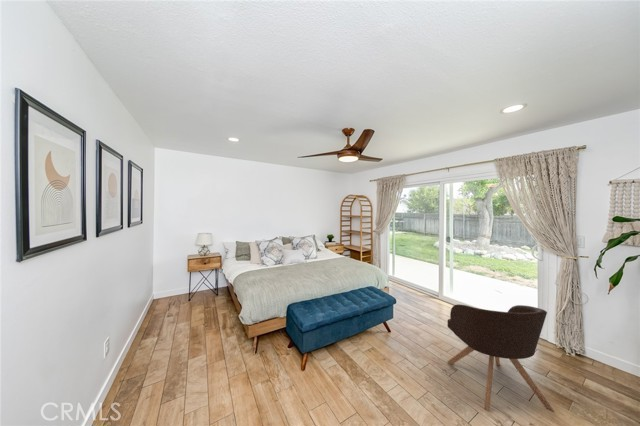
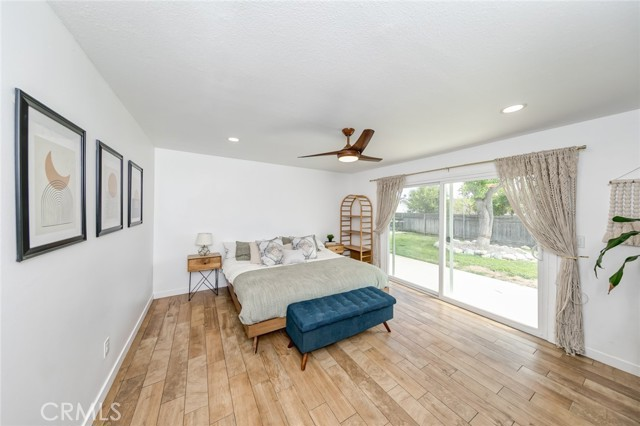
- armchair (493, 340)
